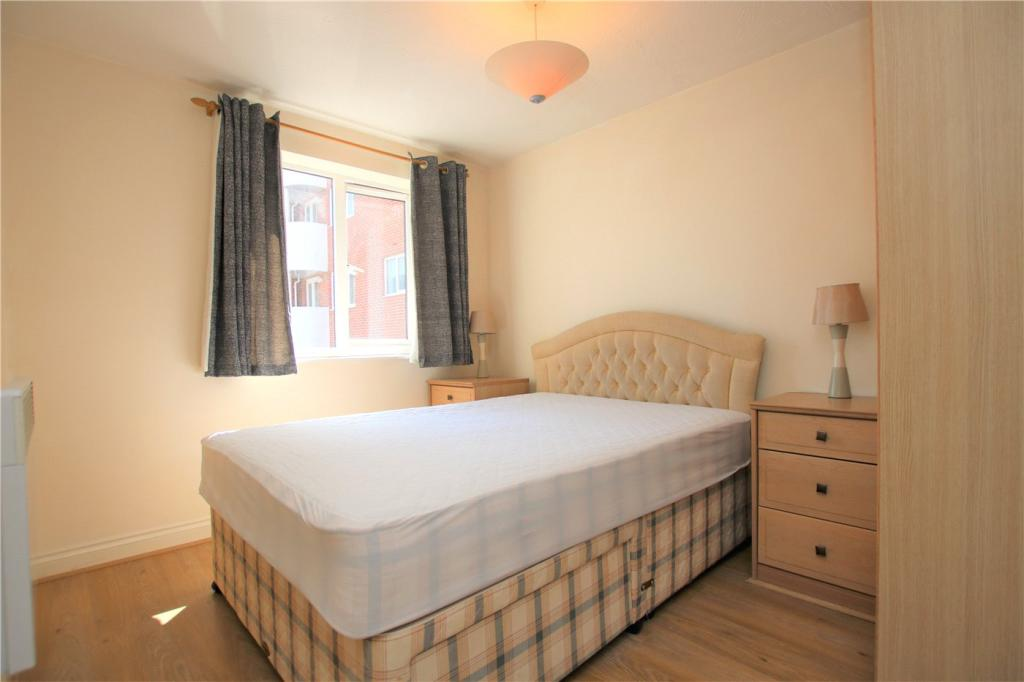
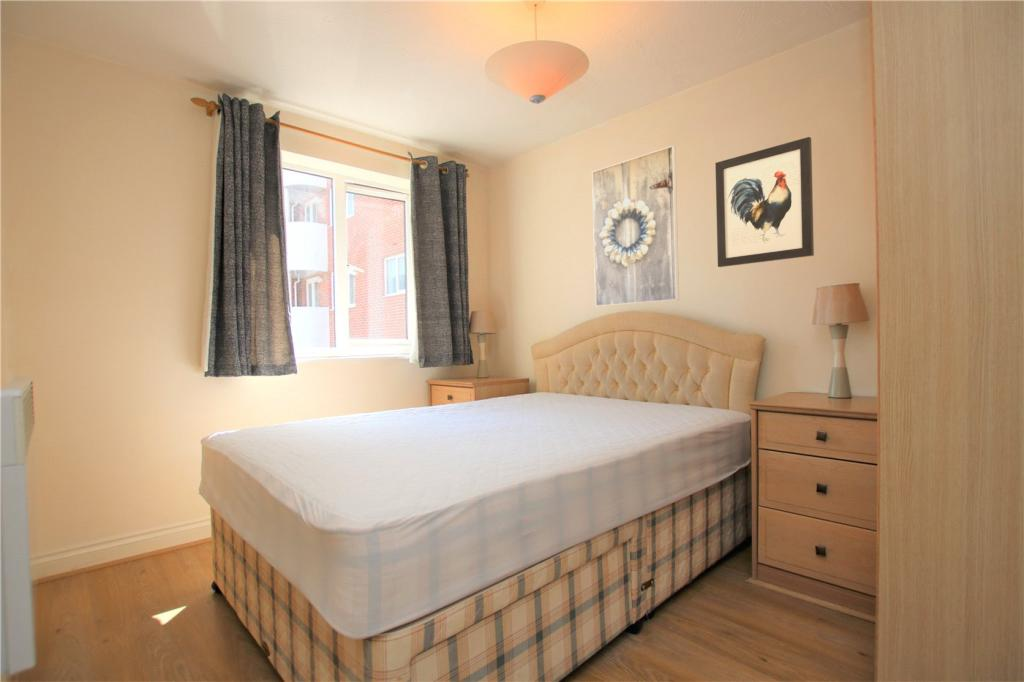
+ wall art (761, 206)
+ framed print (632, 231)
